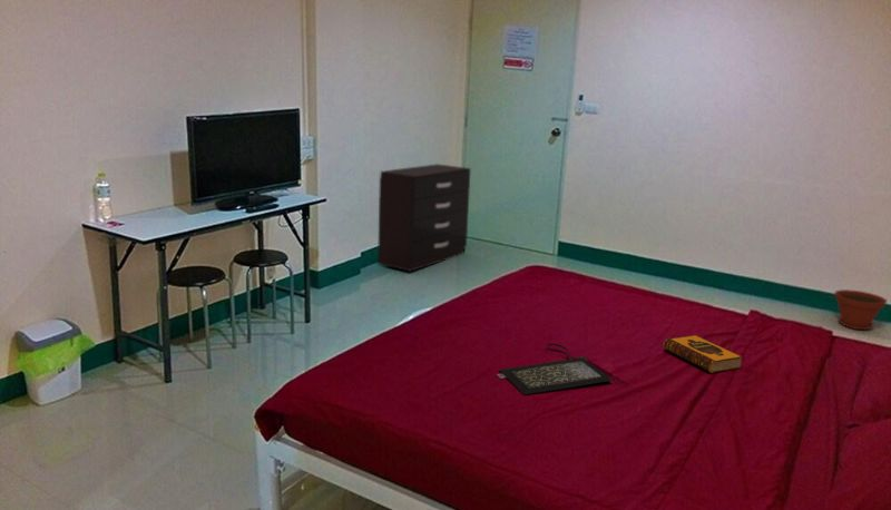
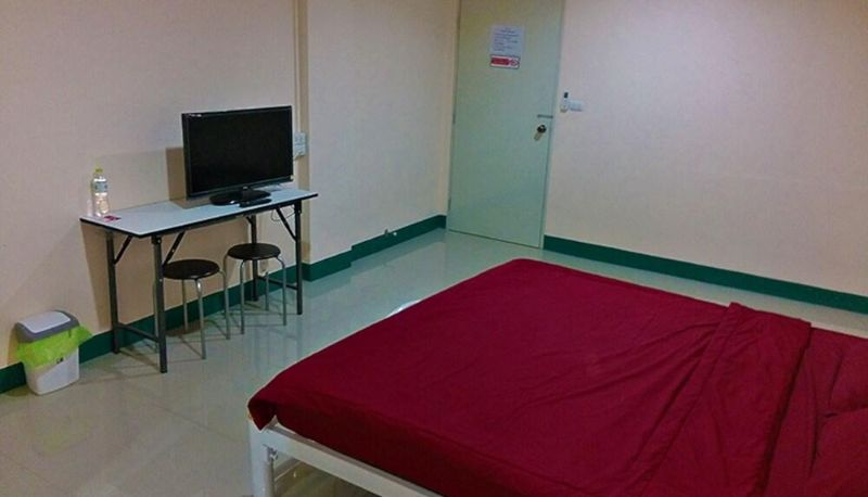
- hardback book (701, 353)
- plant pot (858, 311)
- clutch bag (558, 372)
- dresser (427, 215)
